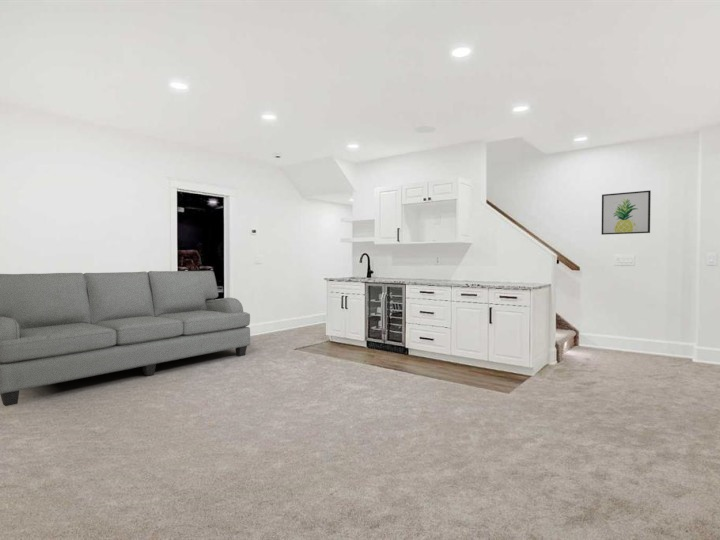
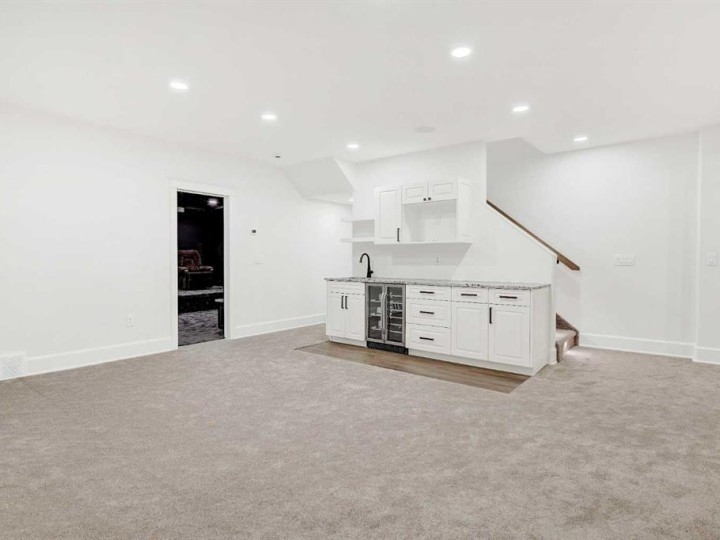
- wall art (625, 213)
- sofa (129, 319)
